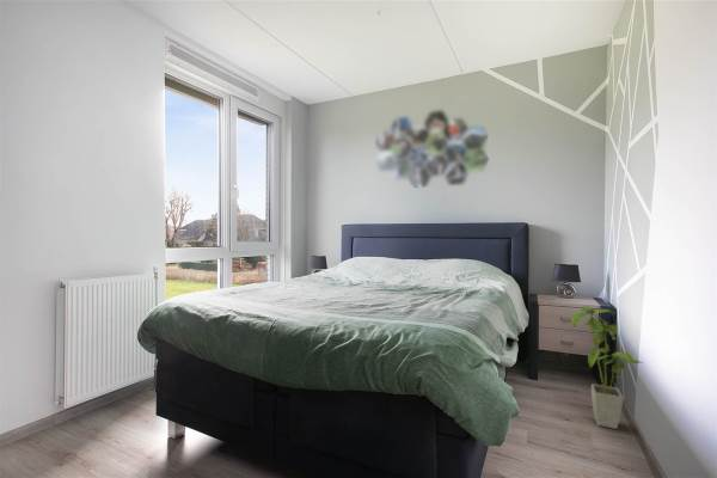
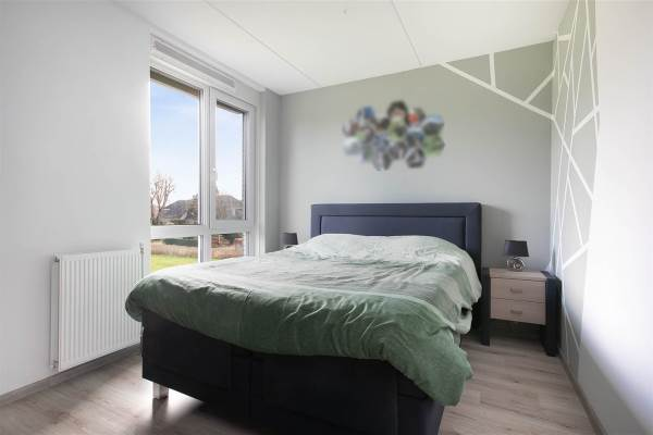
- house plant (605, 368)
